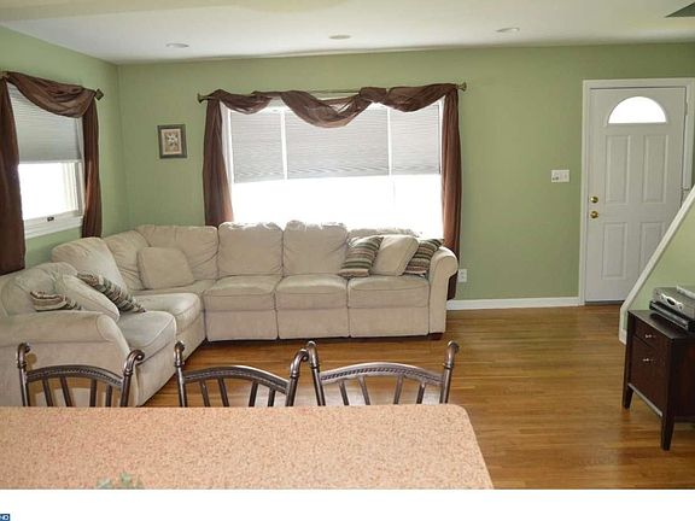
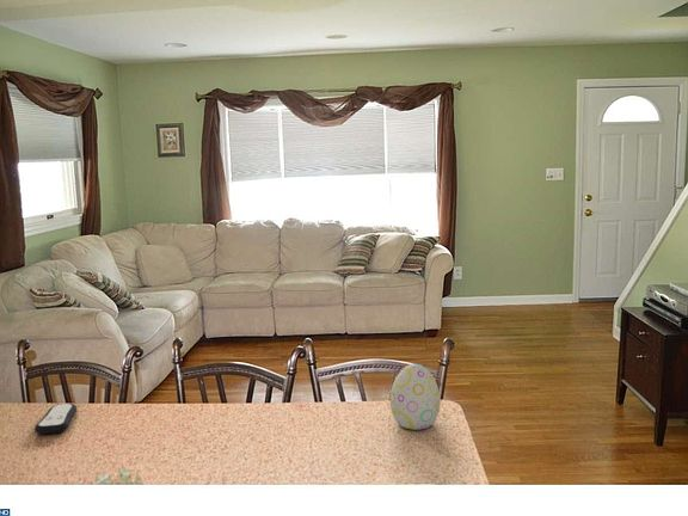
+ decorative egg (414, 393)
+ remote control (57, 417)
